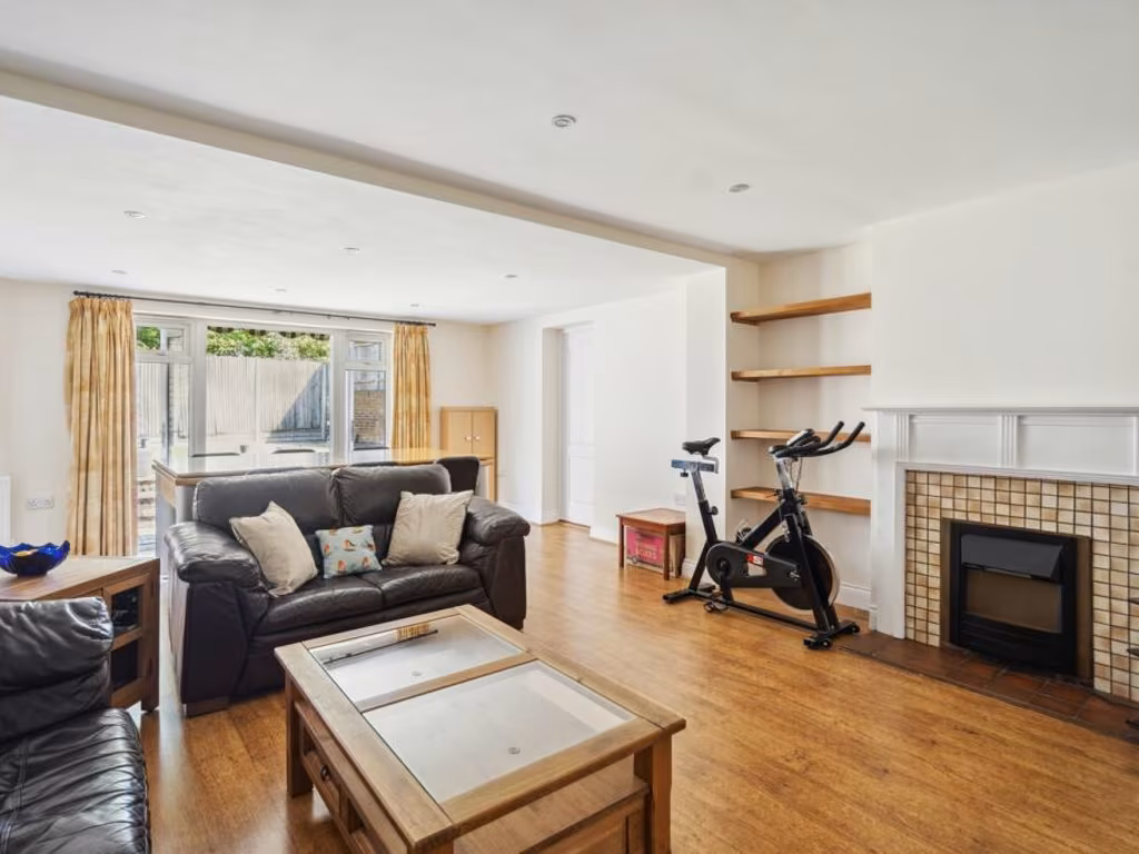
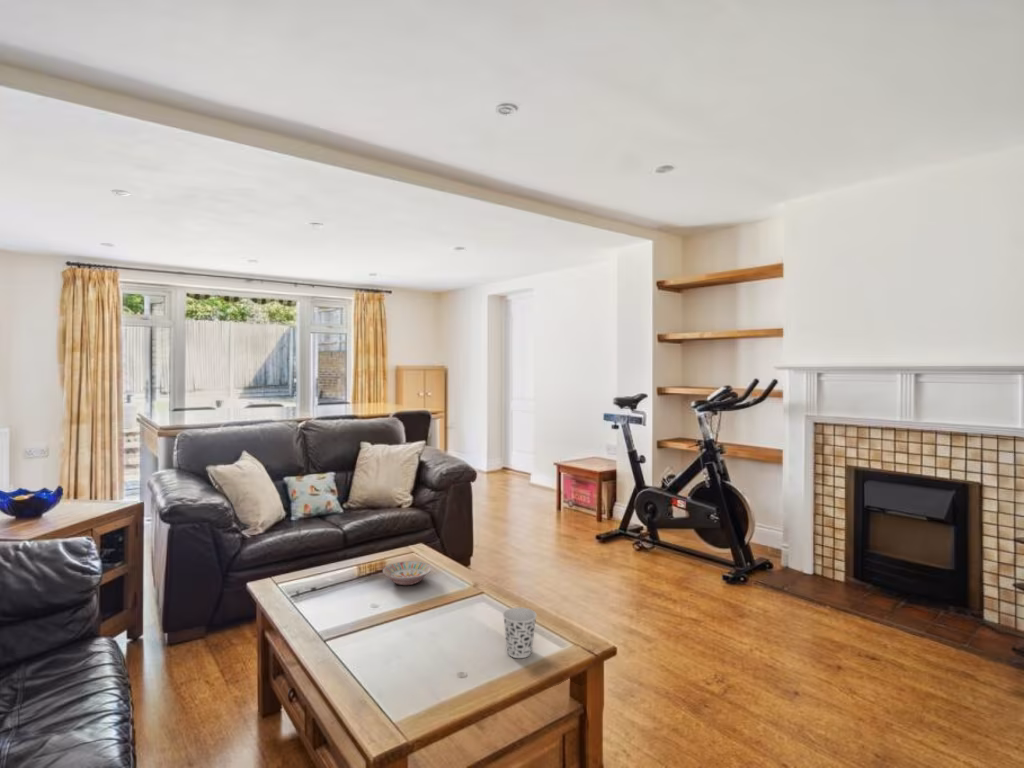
+ bowl (407, 574)
+ cup (519, 633)
